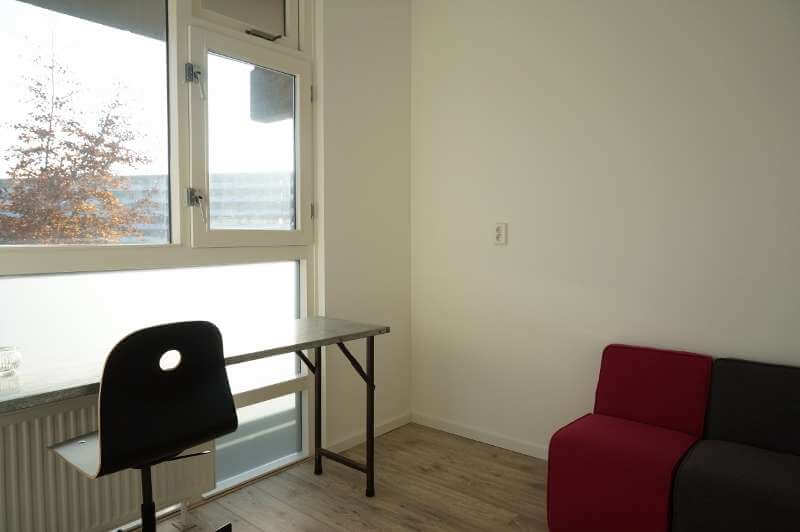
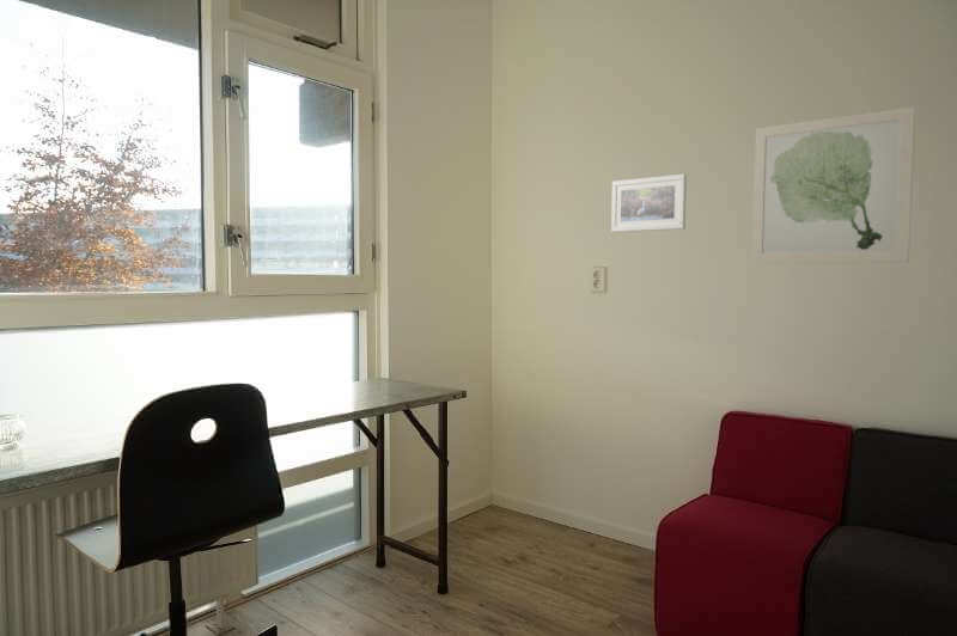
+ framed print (647, 203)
+ wall art (827, 190)
